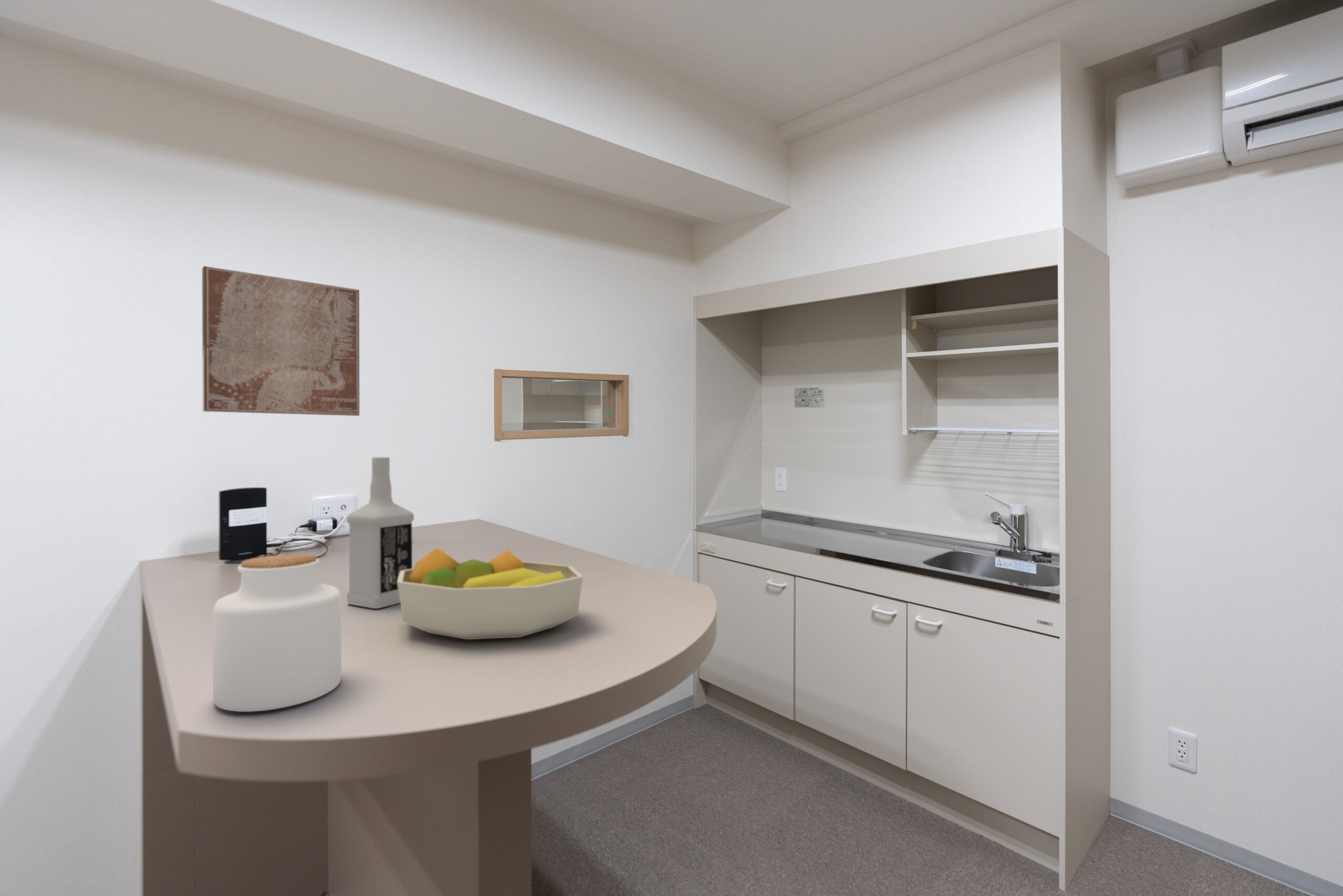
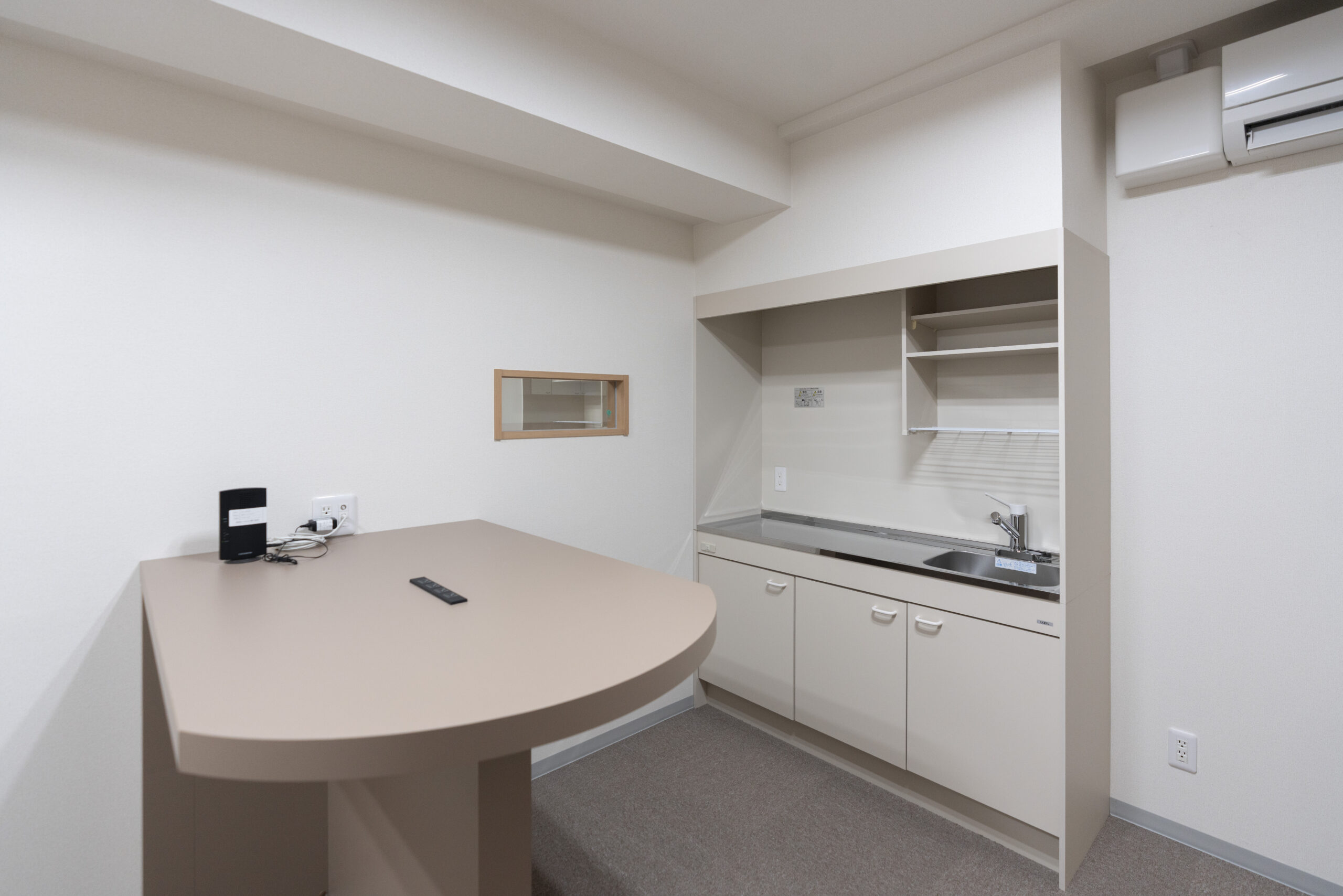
- vodka (381, 529)
- fruit bowl (489, 587)
- wall art (285, 347)
- jar (276, 625)
